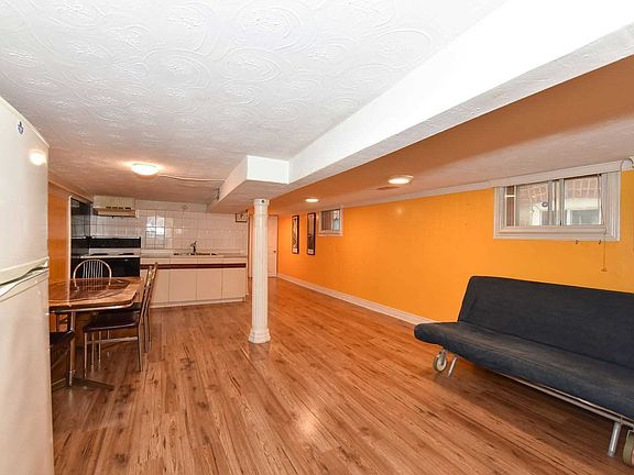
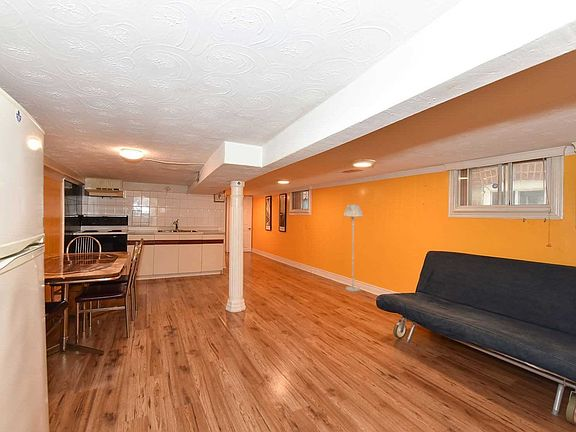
+ floor lamp (353, 247)
